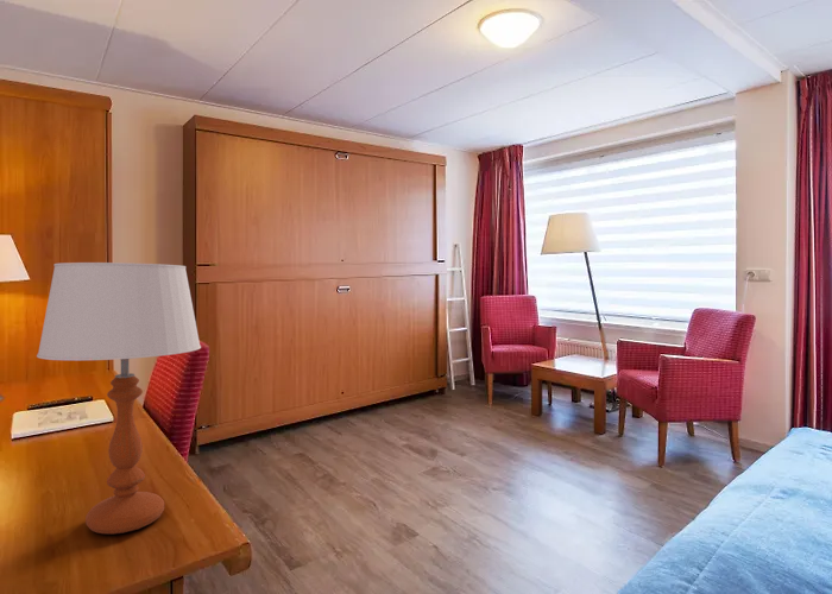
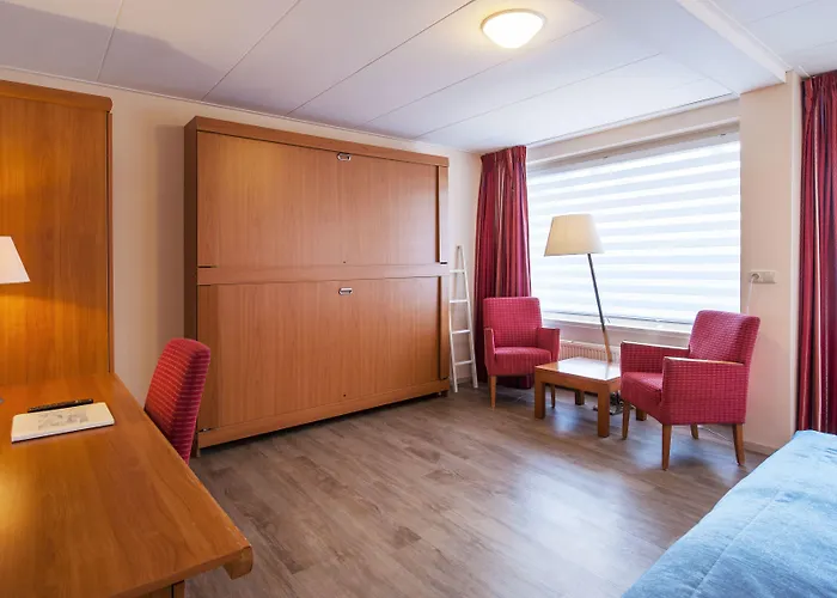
- table lamp (125, 393)
